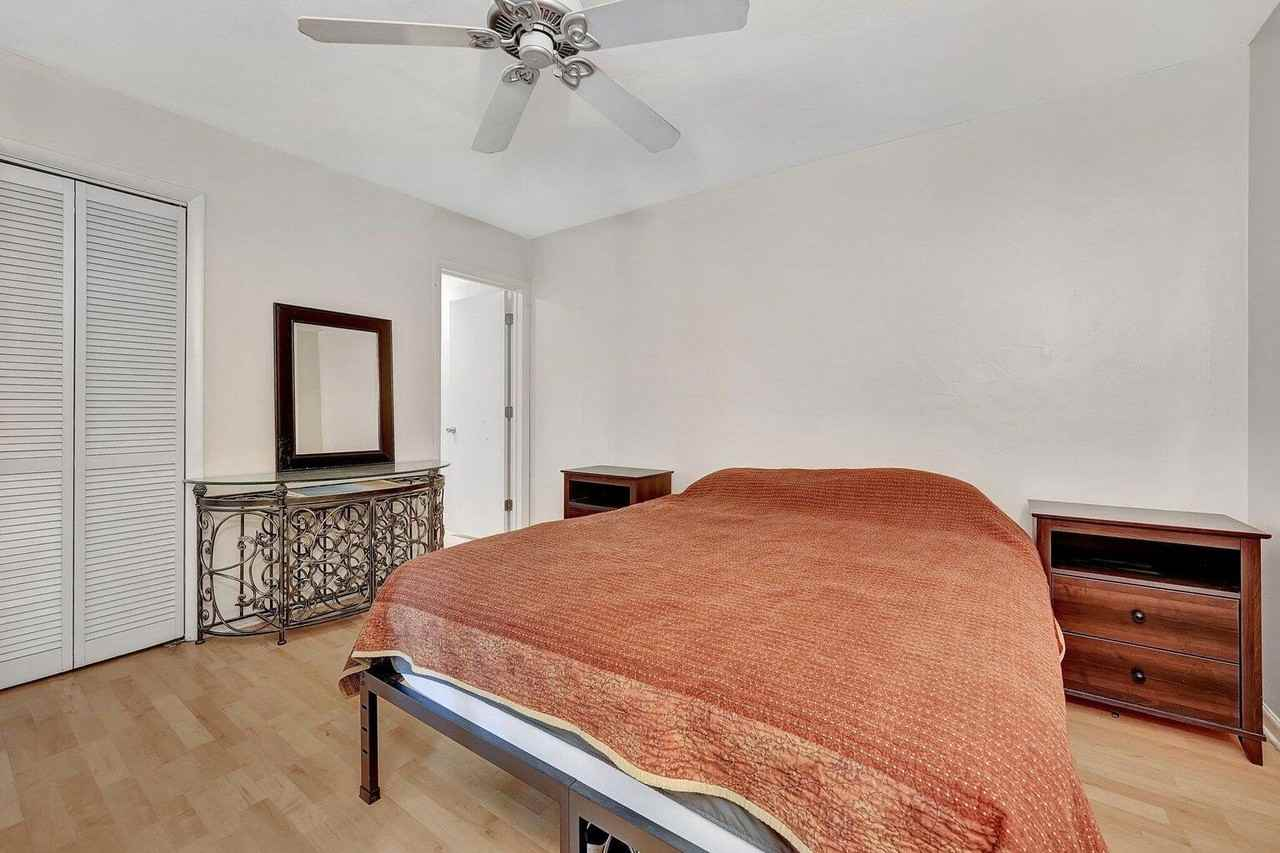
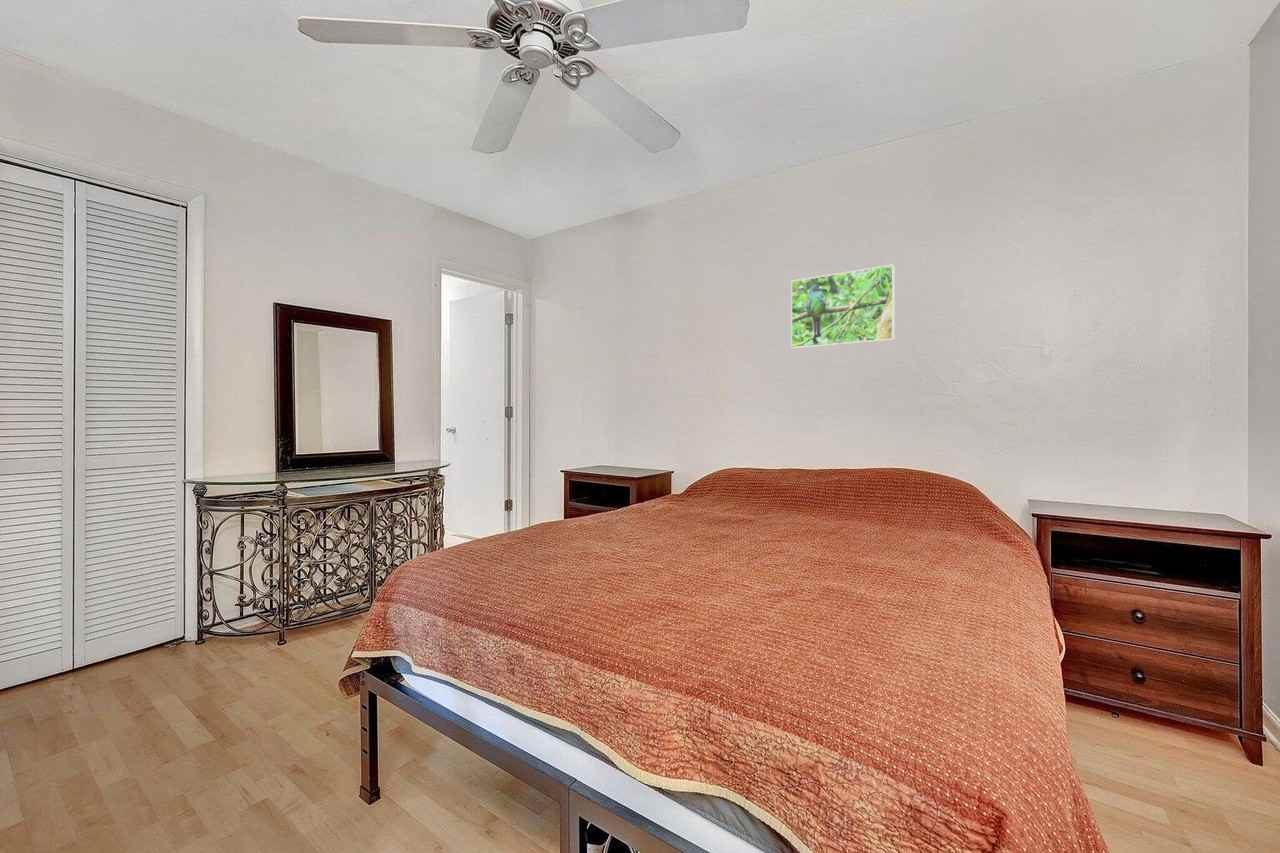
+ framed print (840, 308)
